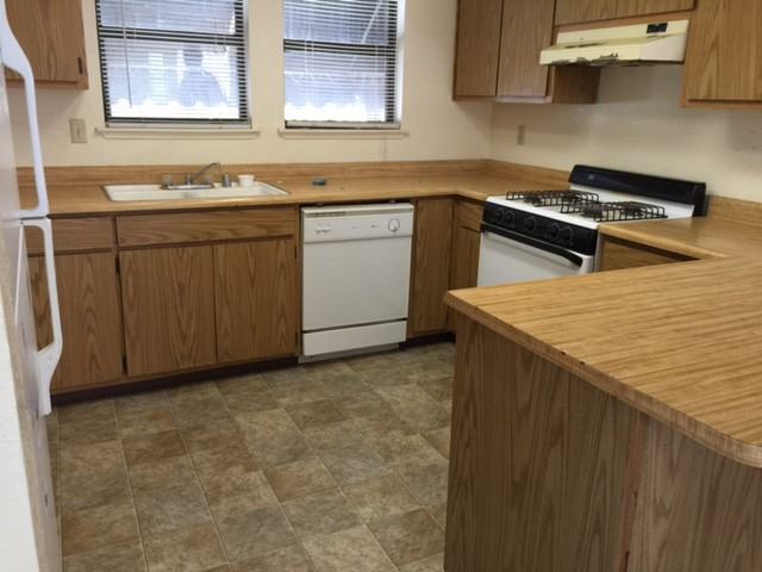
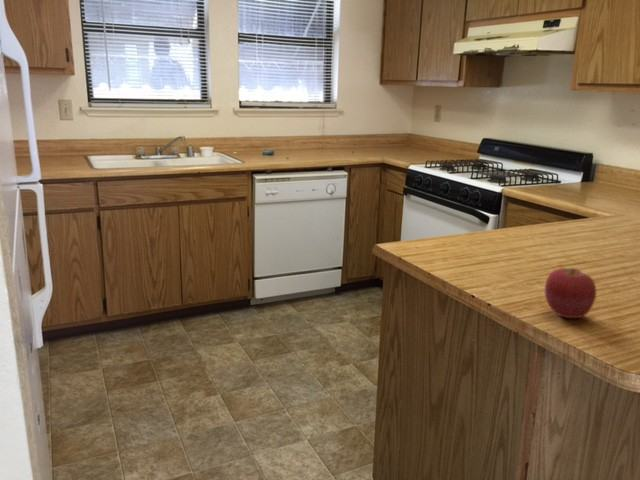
+ apple (569, 292)
